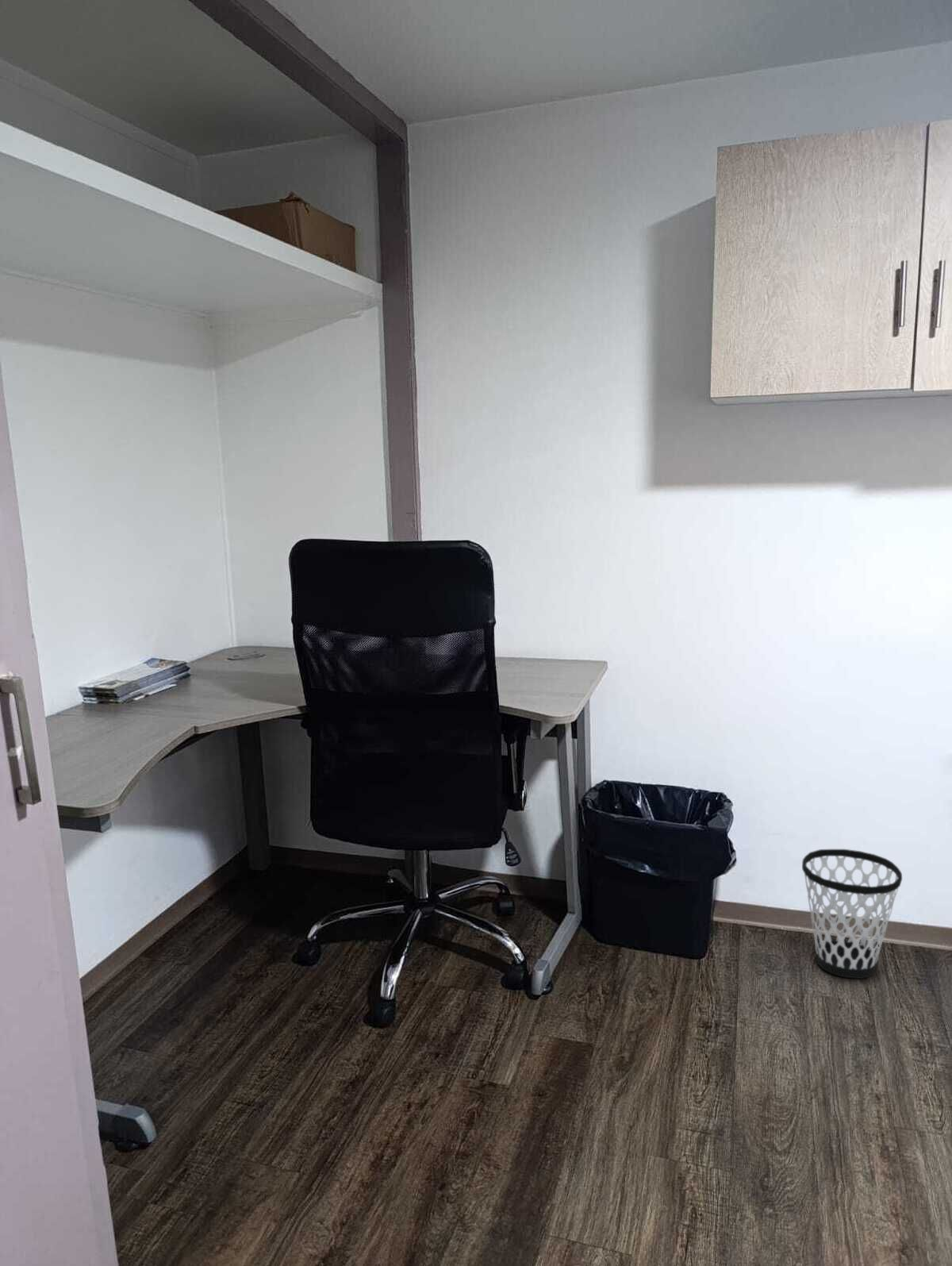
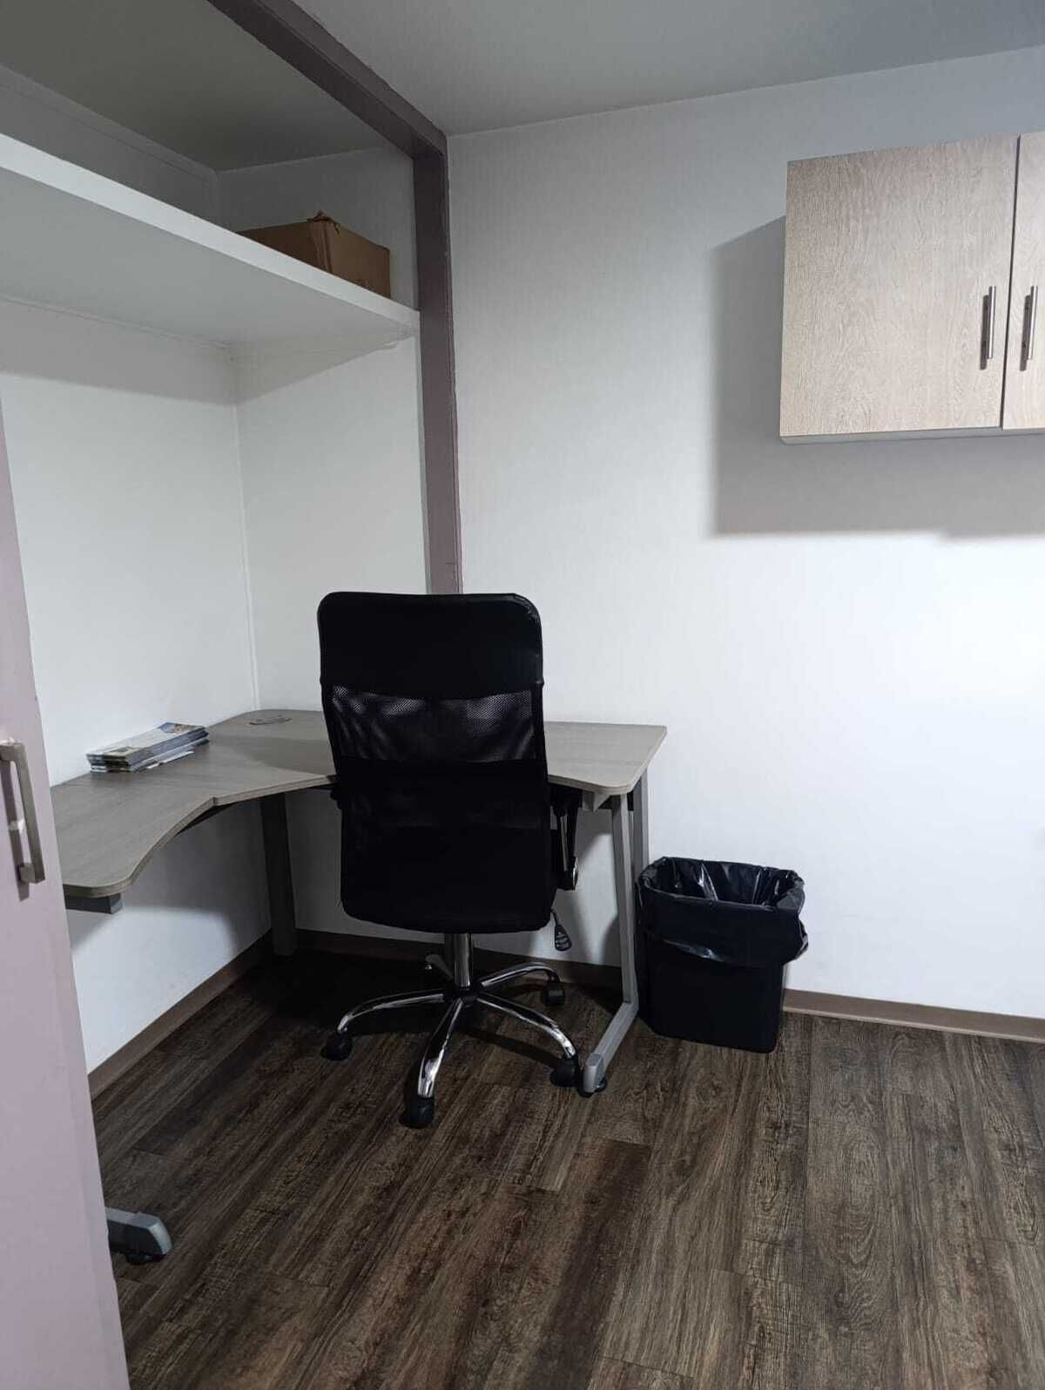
- wastebasket (850, 917)
